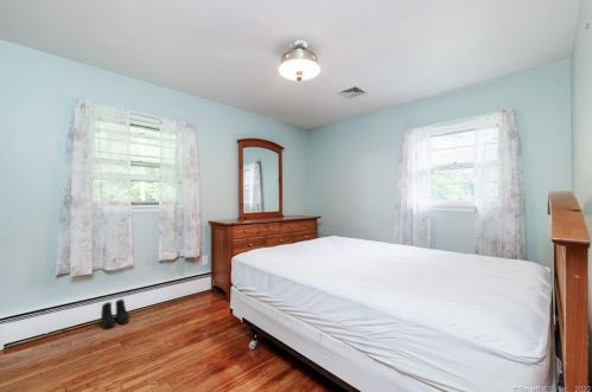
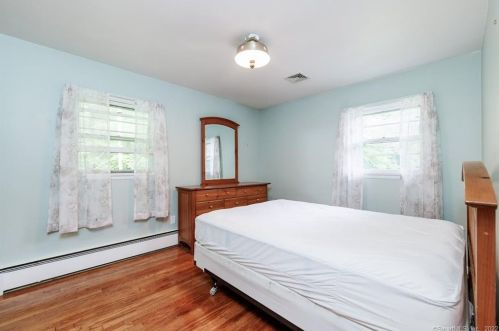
- boots (116, 311)
